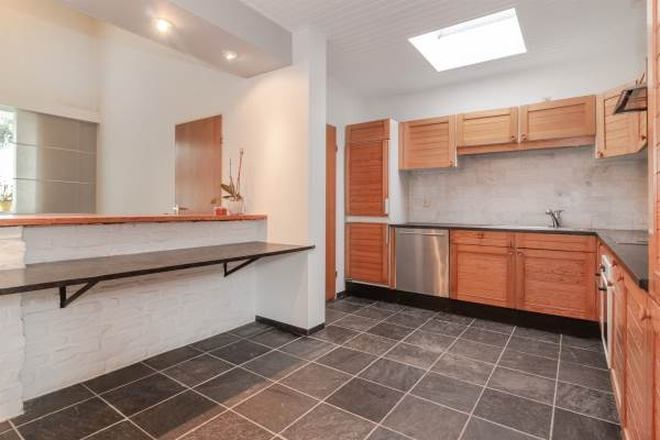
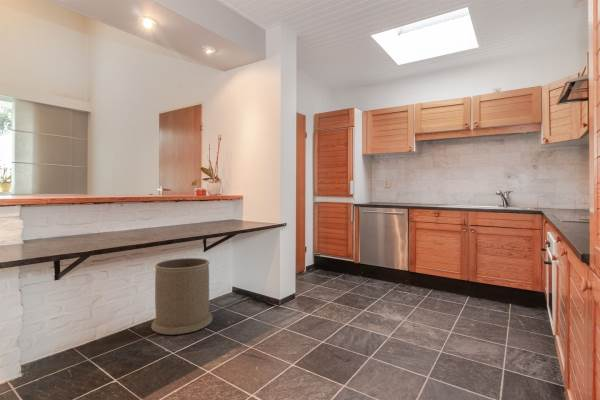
+ trash can (182, 292)
